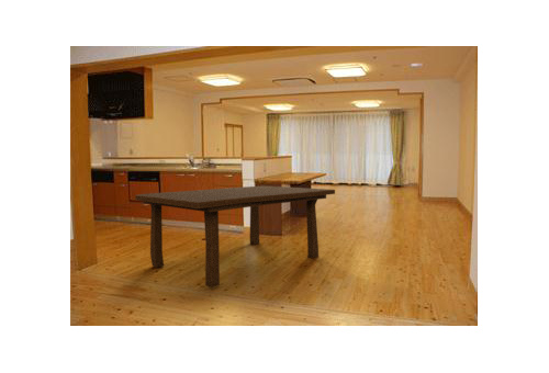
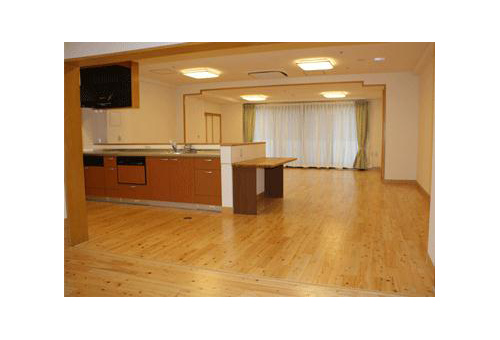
- dining table (250, 226)
